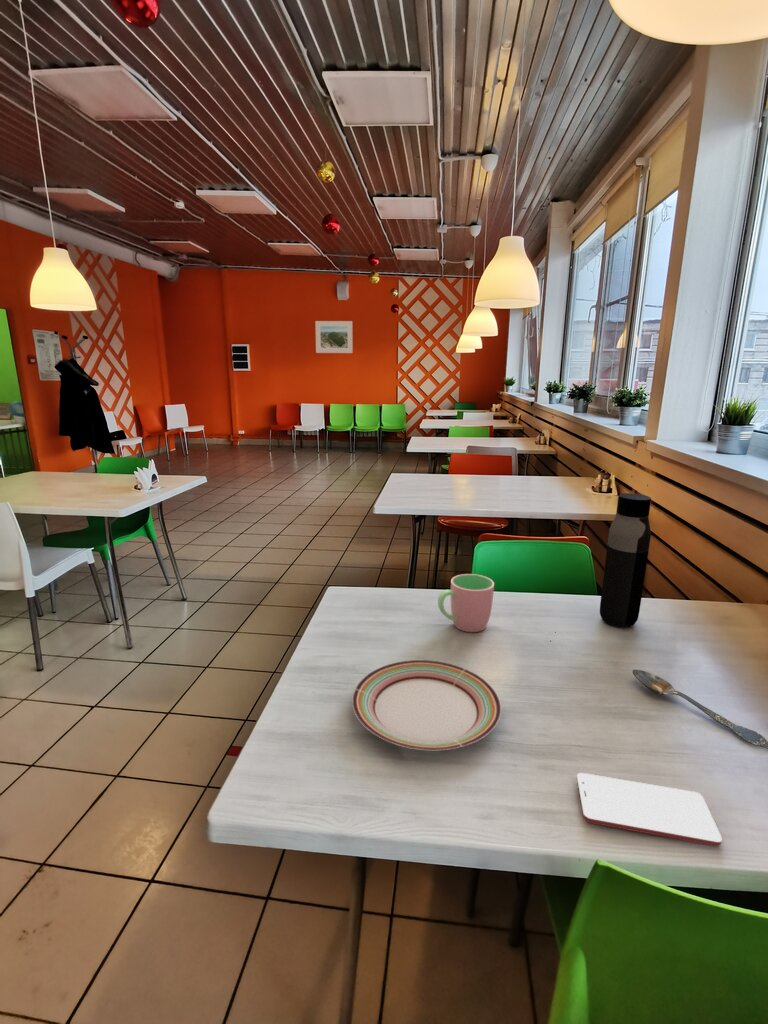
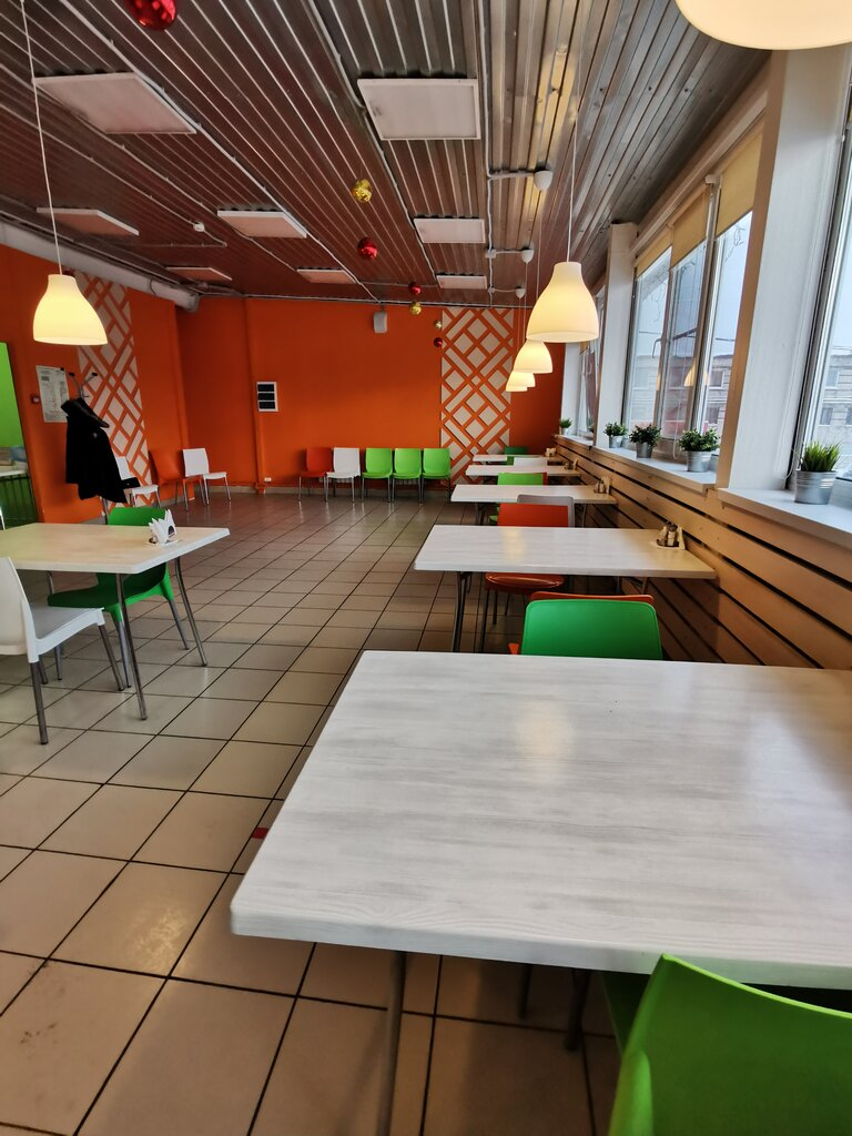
- plate (425, 704)
- water bottle (625, 560)
- cup (464, 604)
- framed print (334, 337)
- spoon (696, 705)
- smartphone (644, 806)
